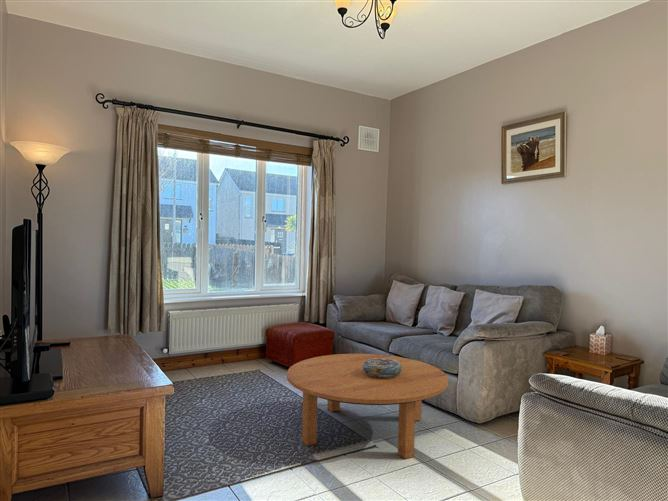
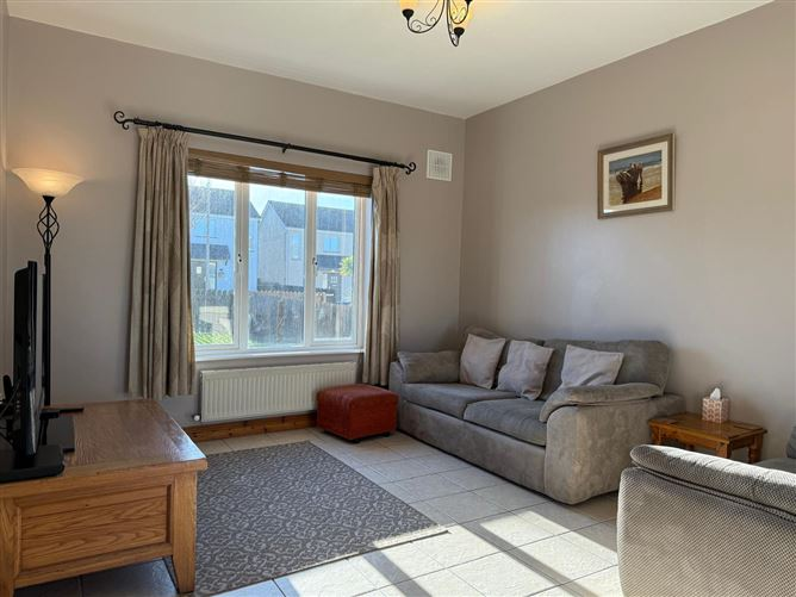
- coffee table (366, 401)
- decorative bowl (382, 367)
